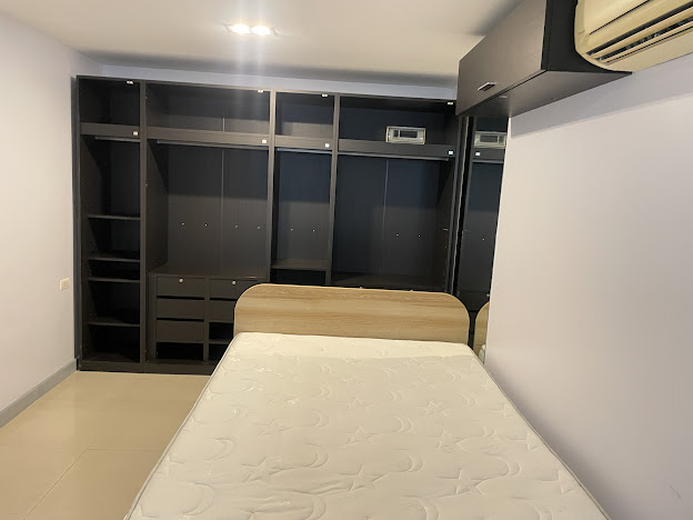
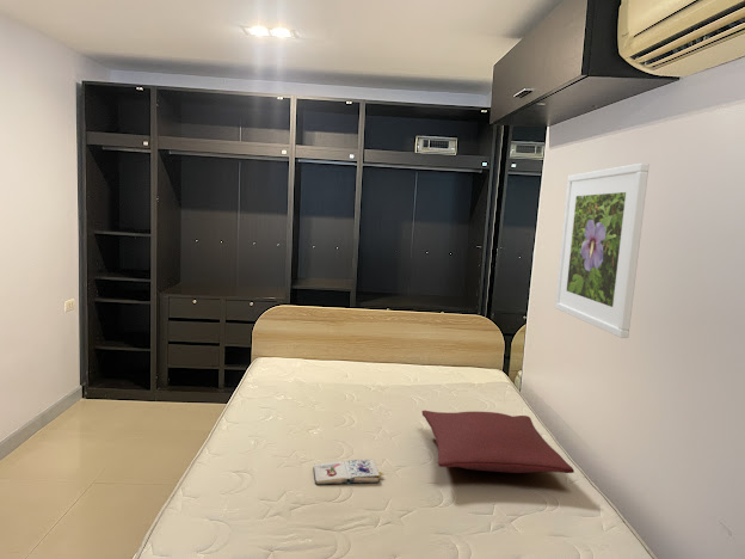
+ pillow (488, 440)
+ paperback book (350, 469)
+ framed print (595, 246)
